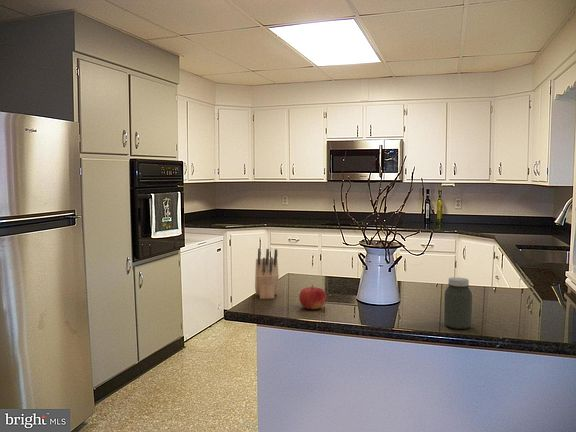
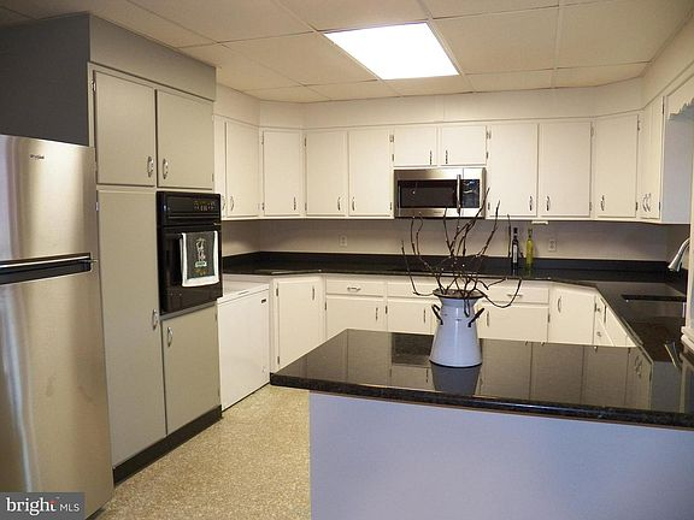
- fruit (312, 296)
- knife block (266, 270)
- jar (458, 302)
